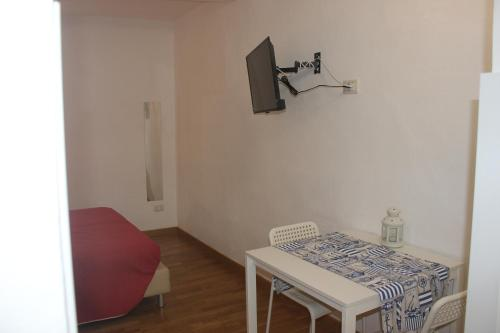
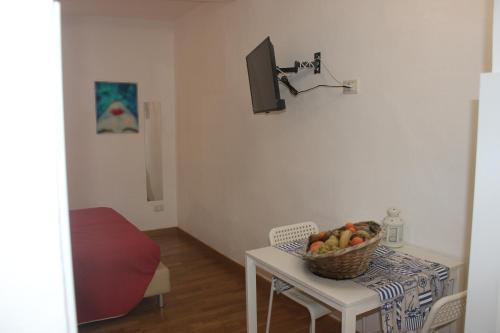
+ fruit basket (342, 246)
+ wall art (117, 108)
